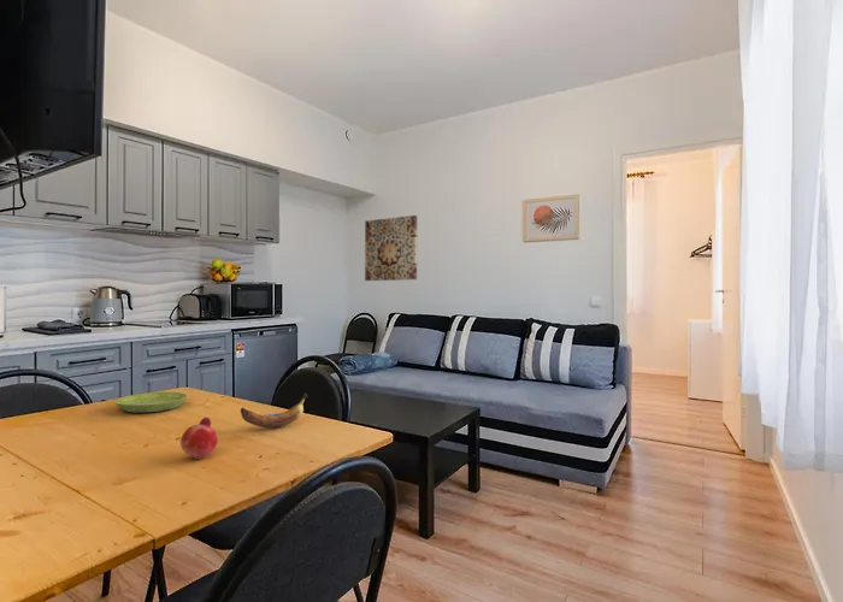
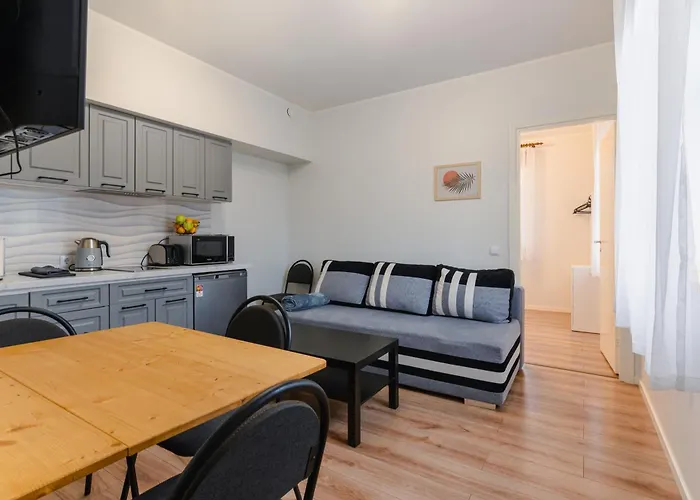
- saucer (152, 402)
- banana (275, 414)
- fruit (199, 438)
- wall art (390, 249)
